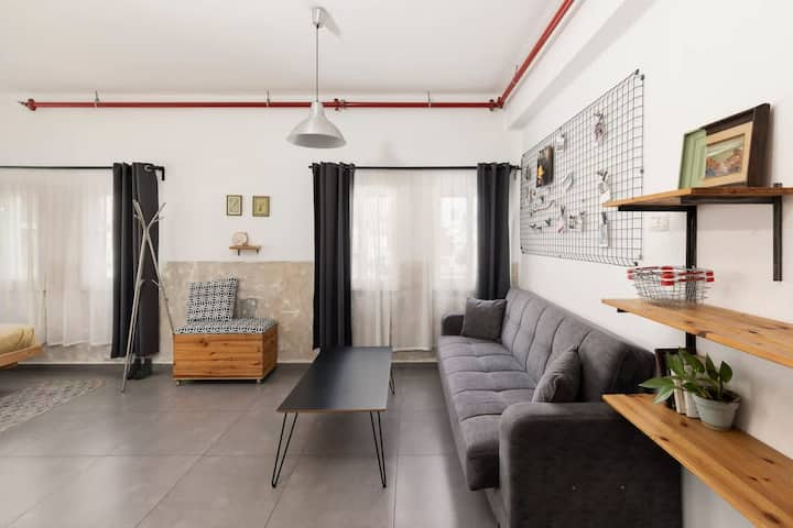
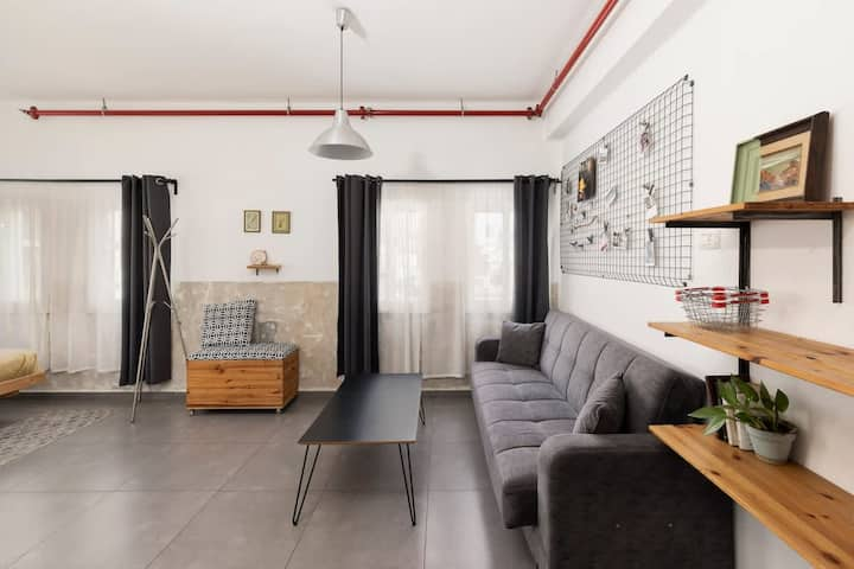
- boots (138, 366)
